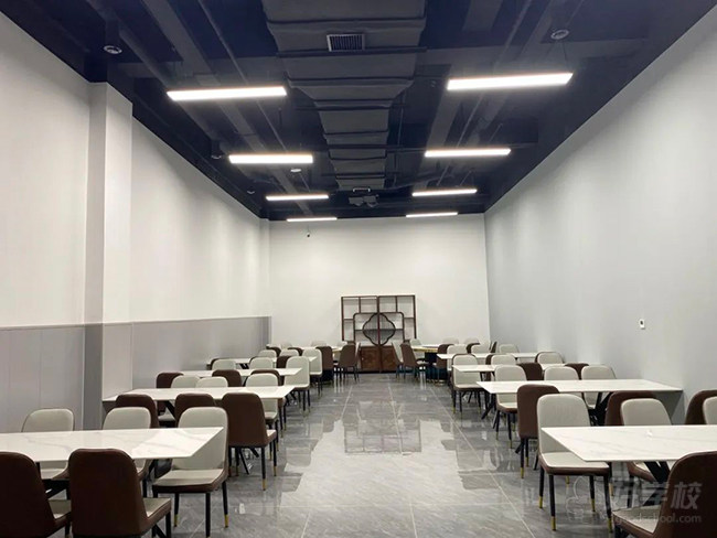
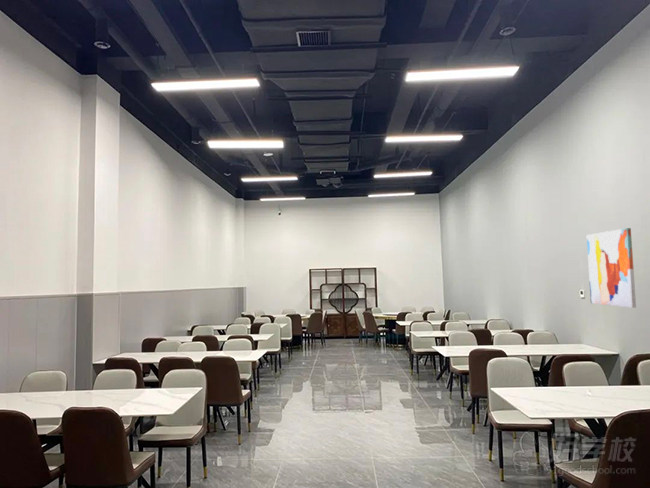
+ wall art (609, 268)
